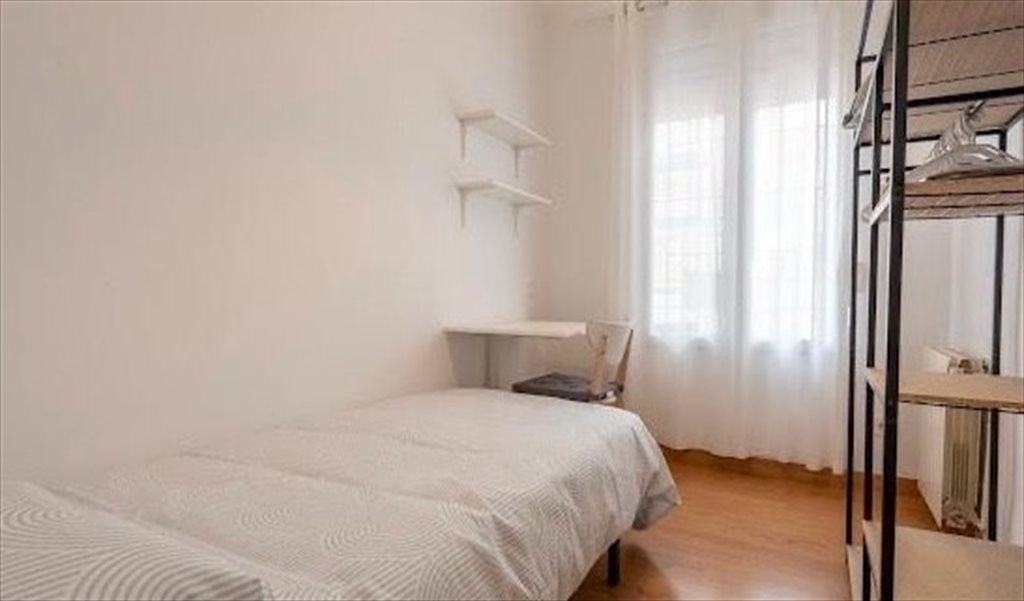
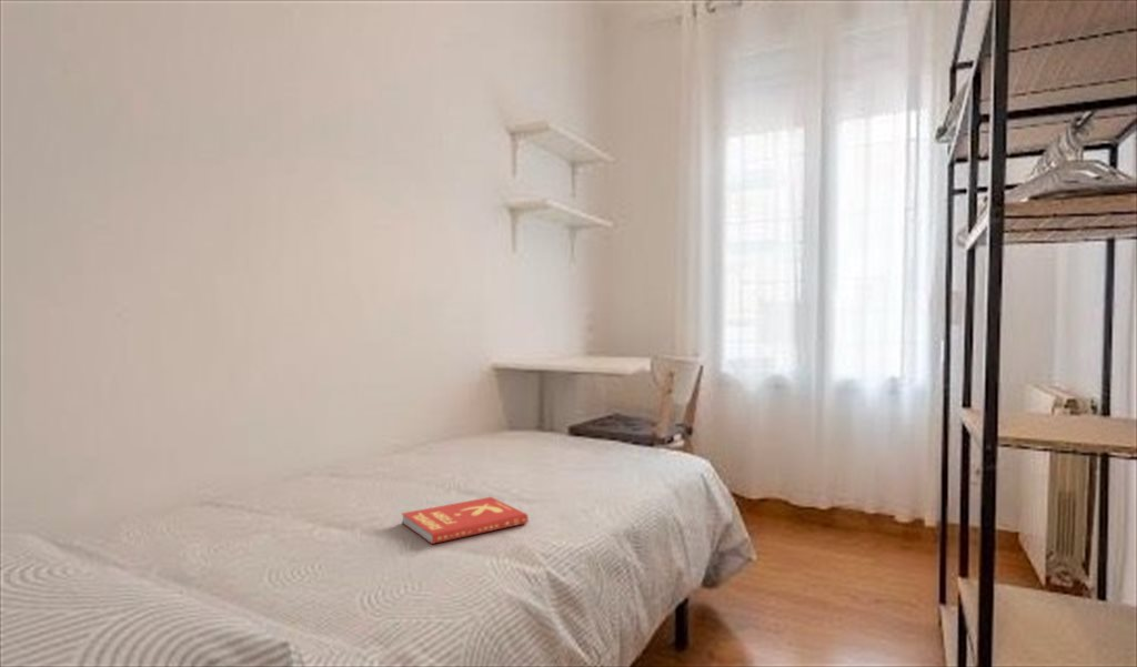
+ book (464, 518)
